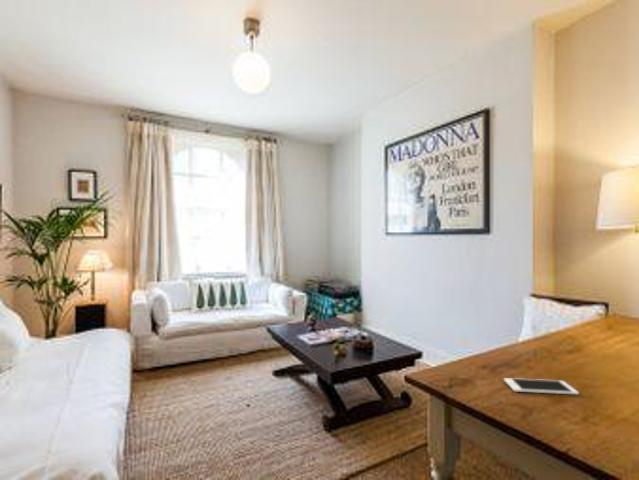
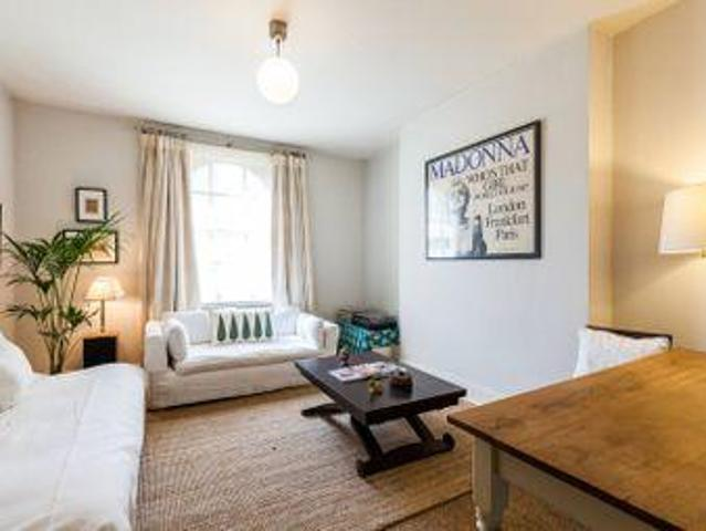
- cell phone (539, 386)
